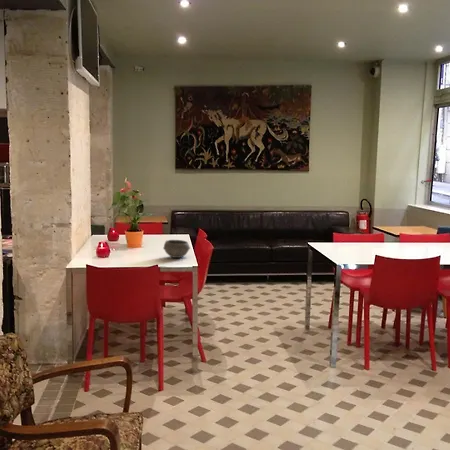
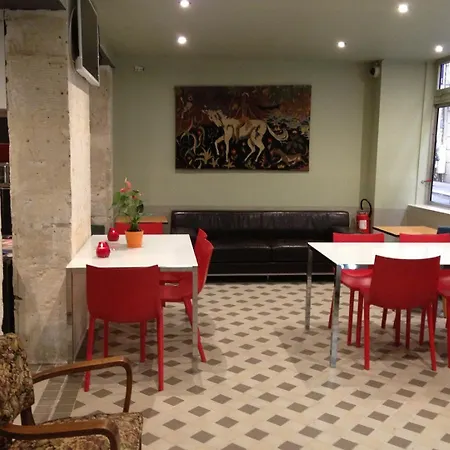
- bowl (176, 249)
